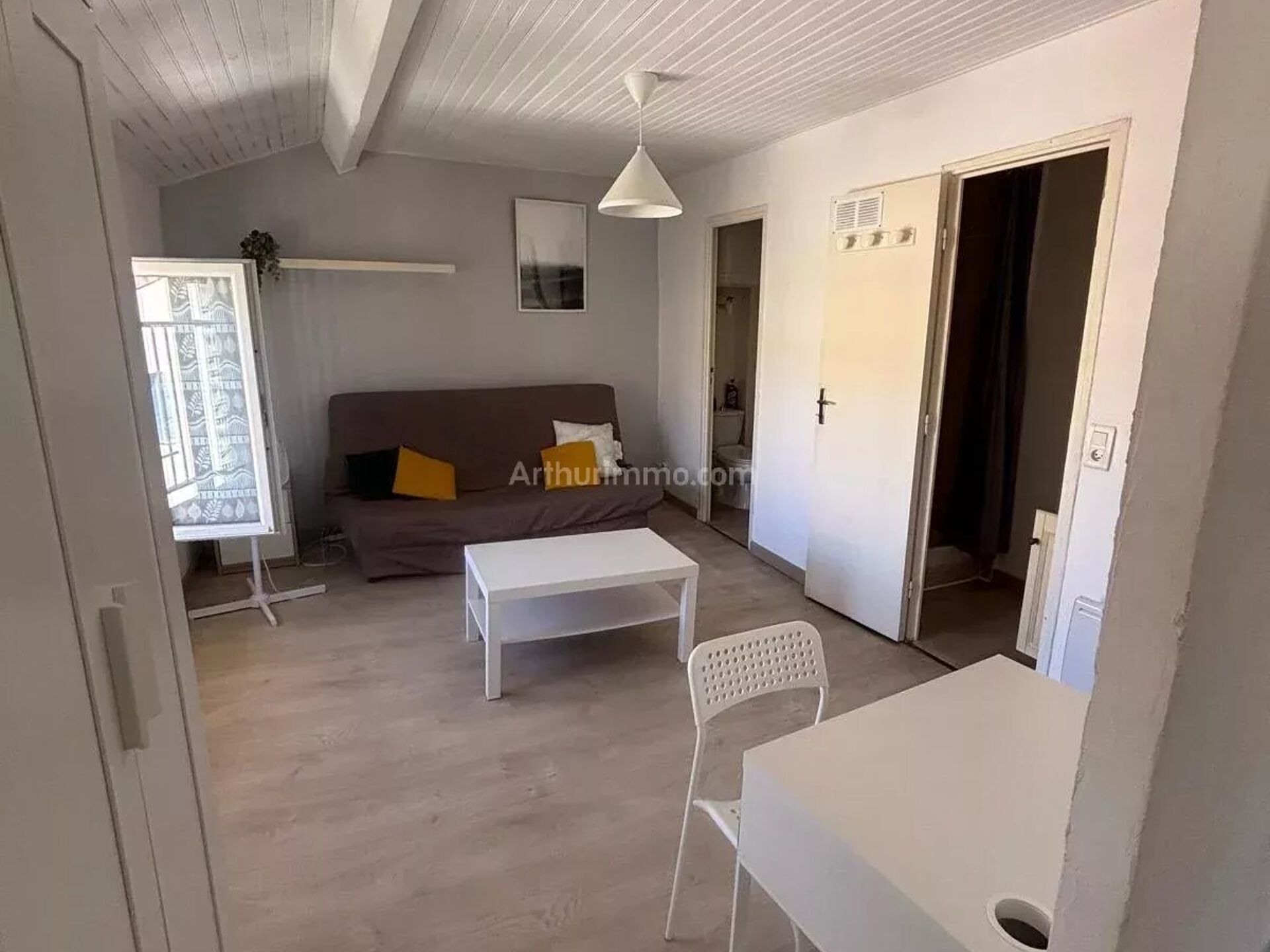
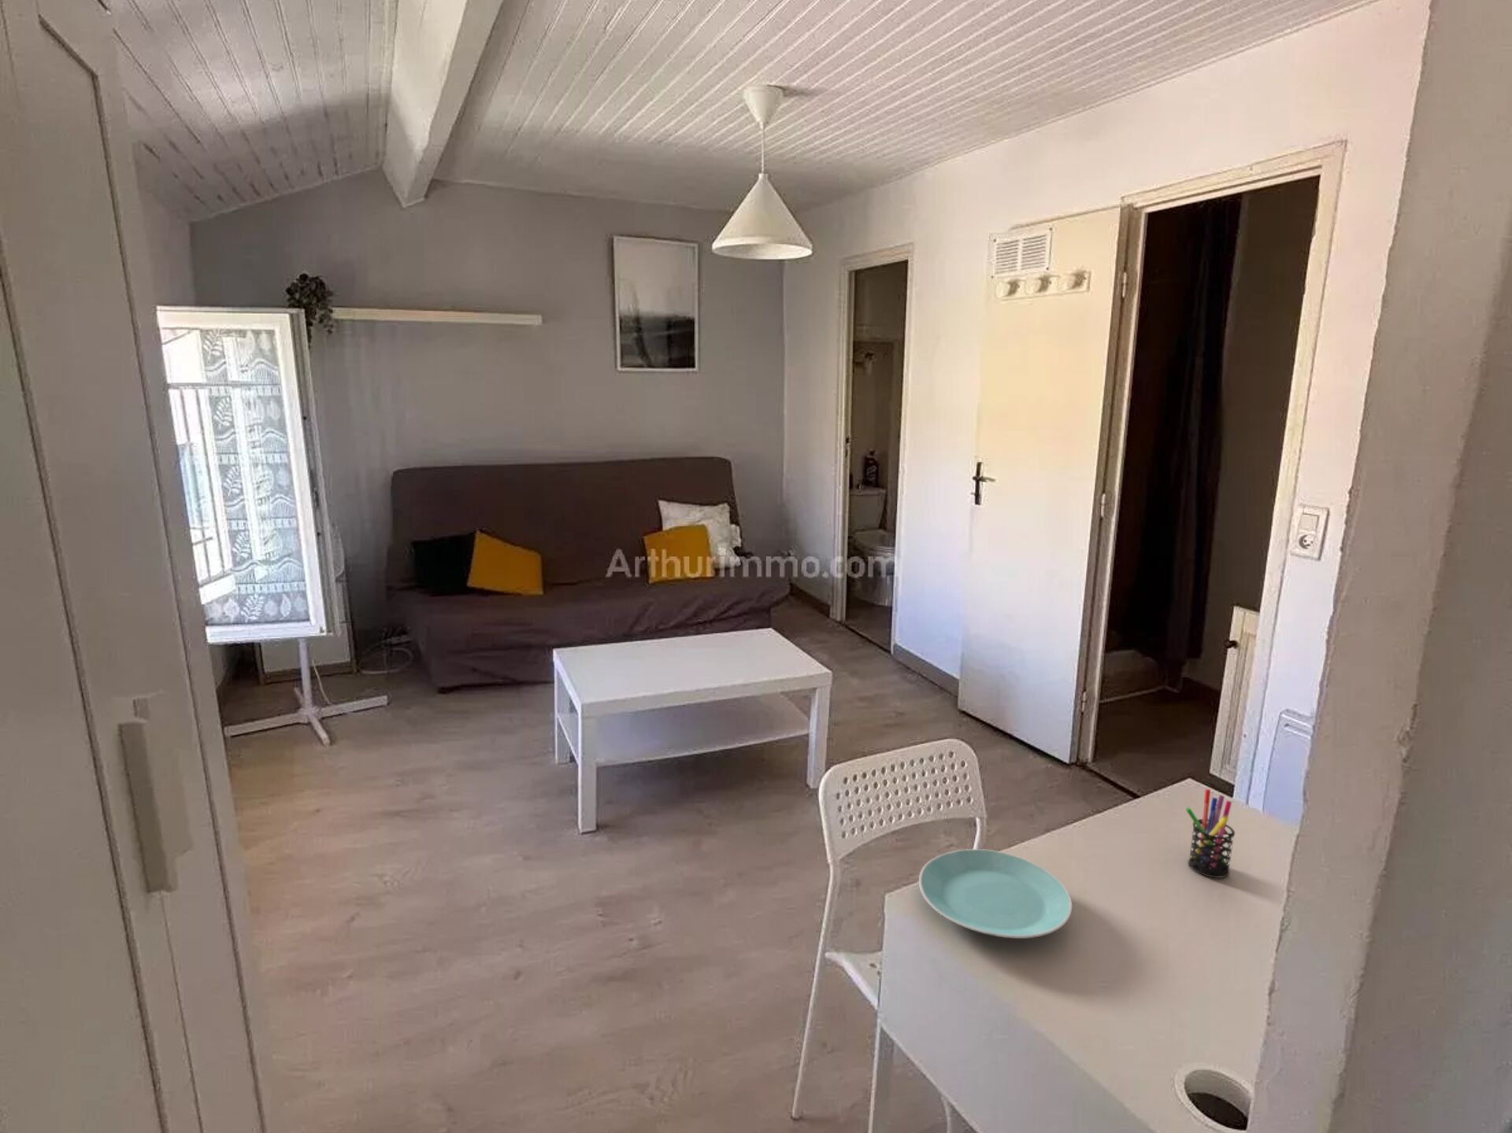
+ plate (993, 896)
+ pen holder (1207, 832)
